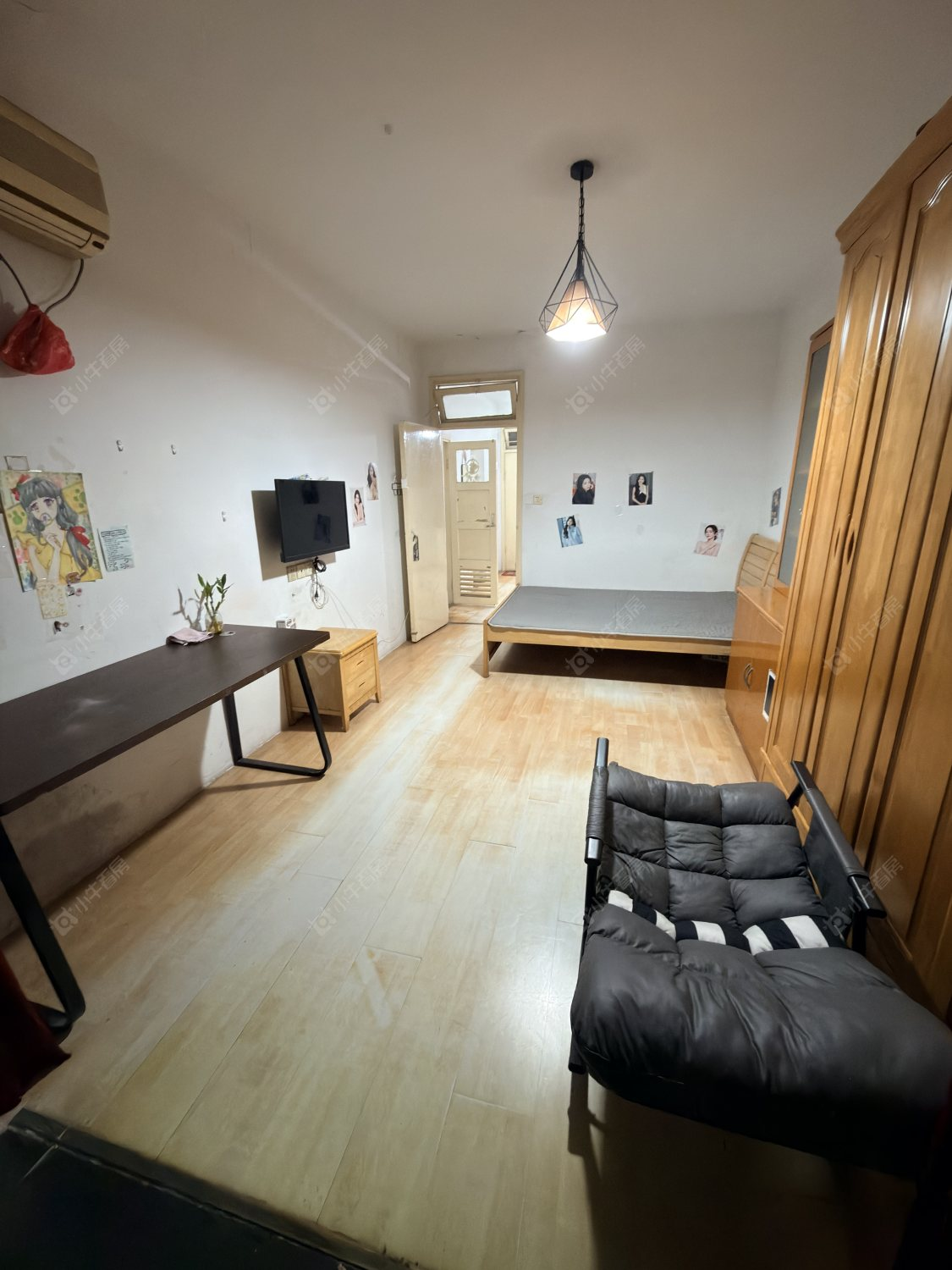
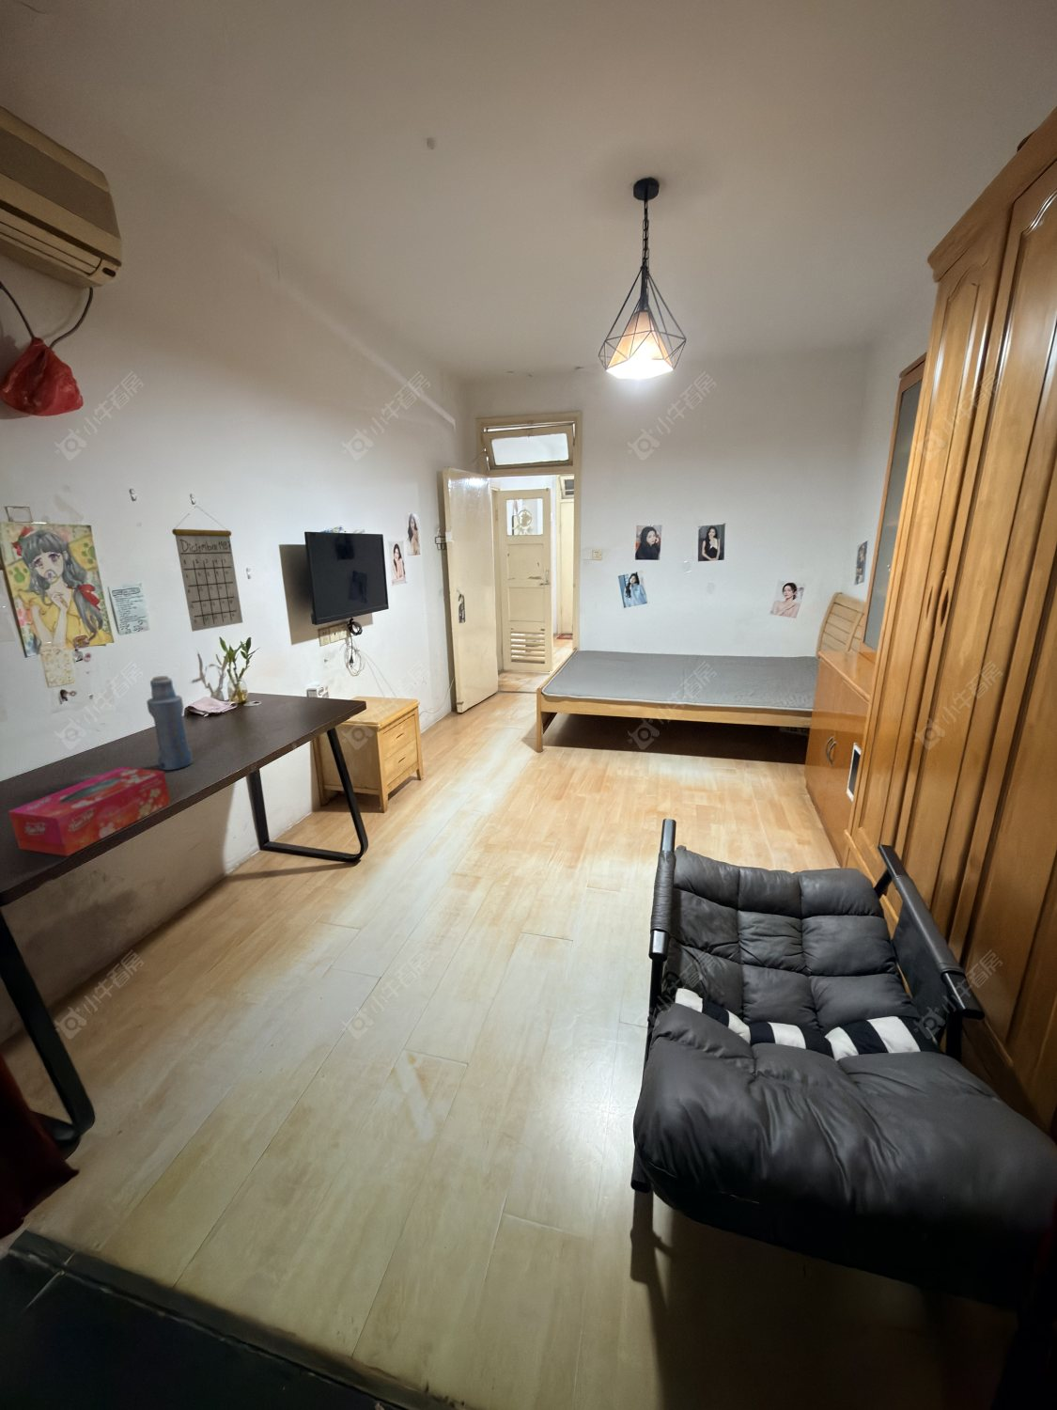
+ bottle (168, 722)
+ tissue box (95, 806)
+ calendar (209, 567)
